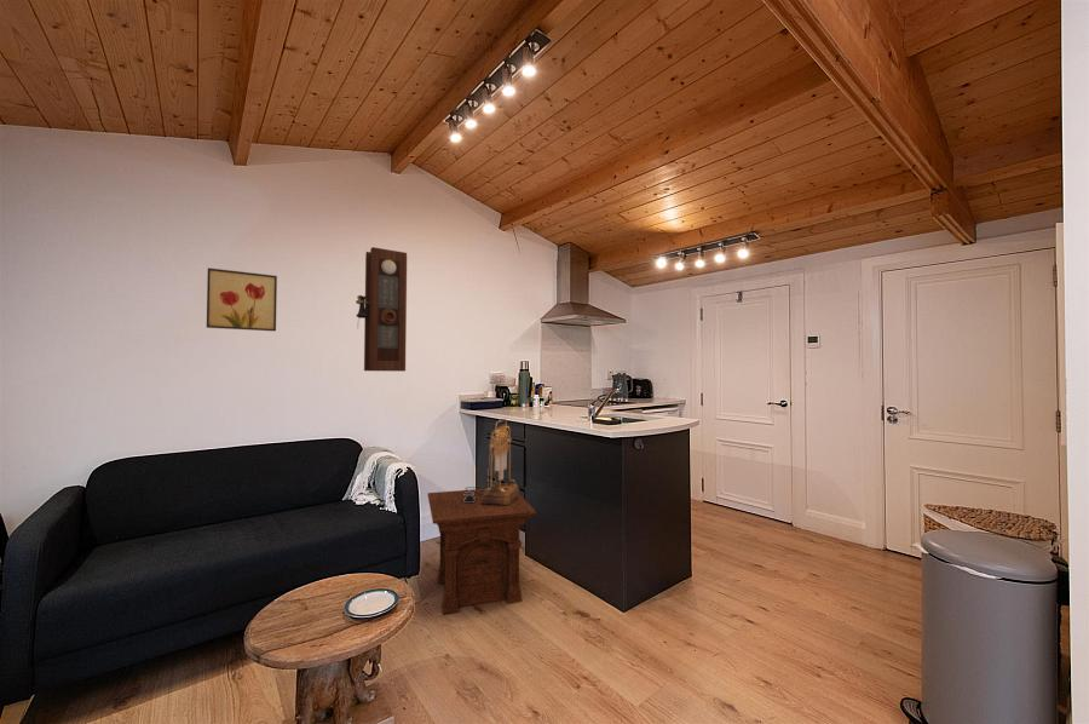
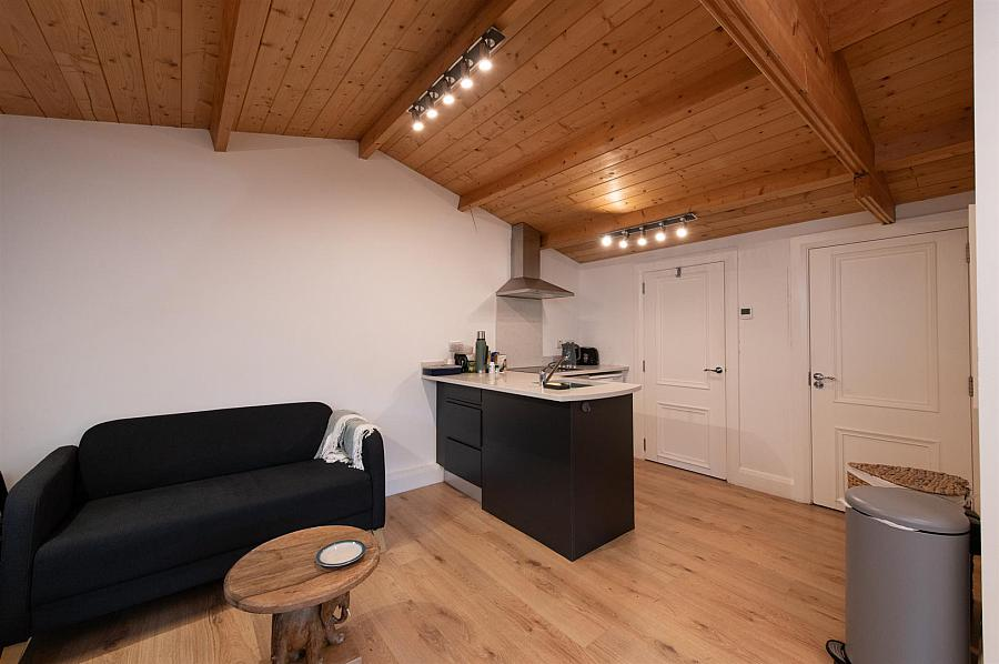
- side table (477, 545)
- wall art (242, 300)
- table lamp (489, 456)
- pendulum clock (380, 310)
